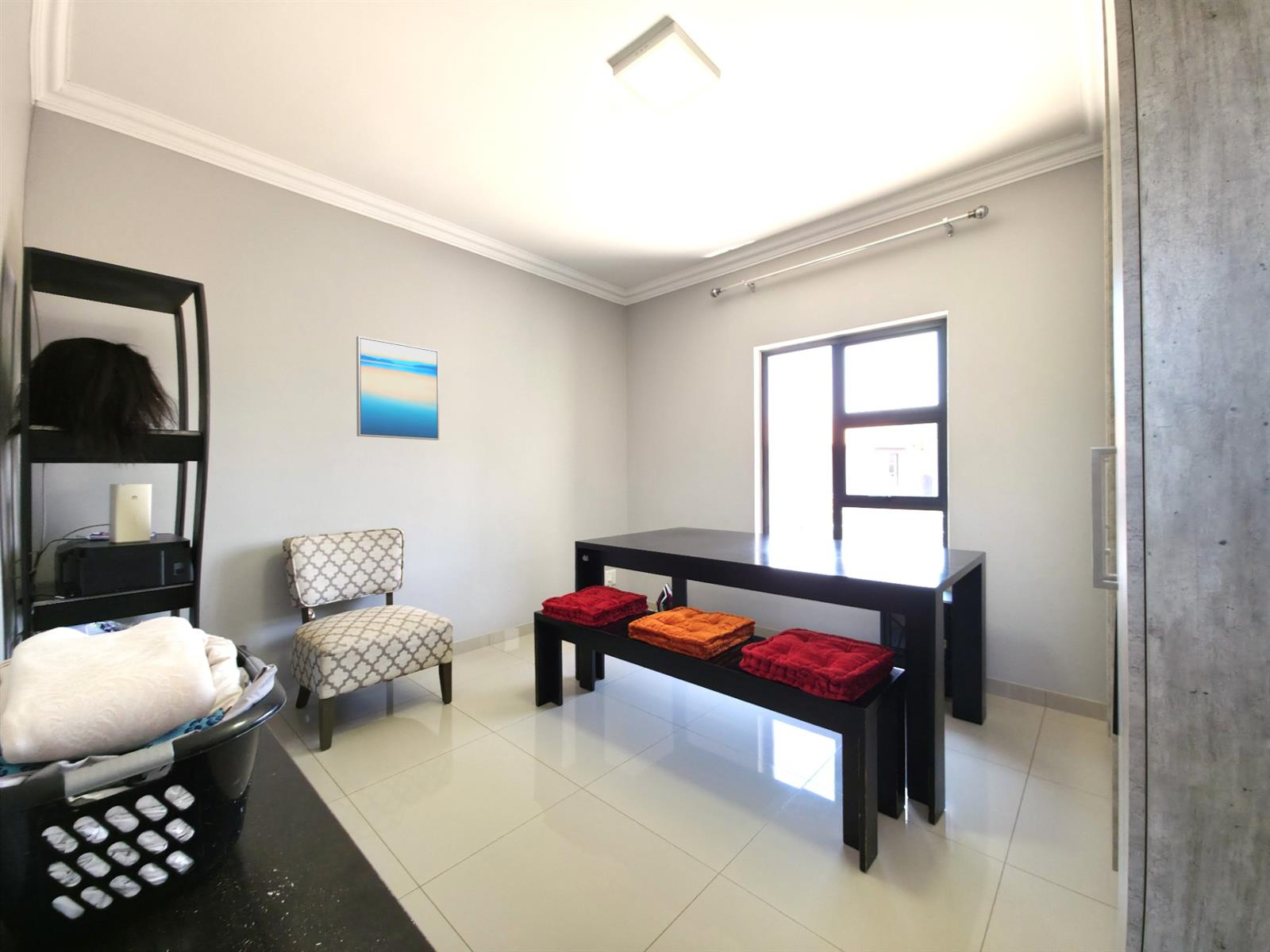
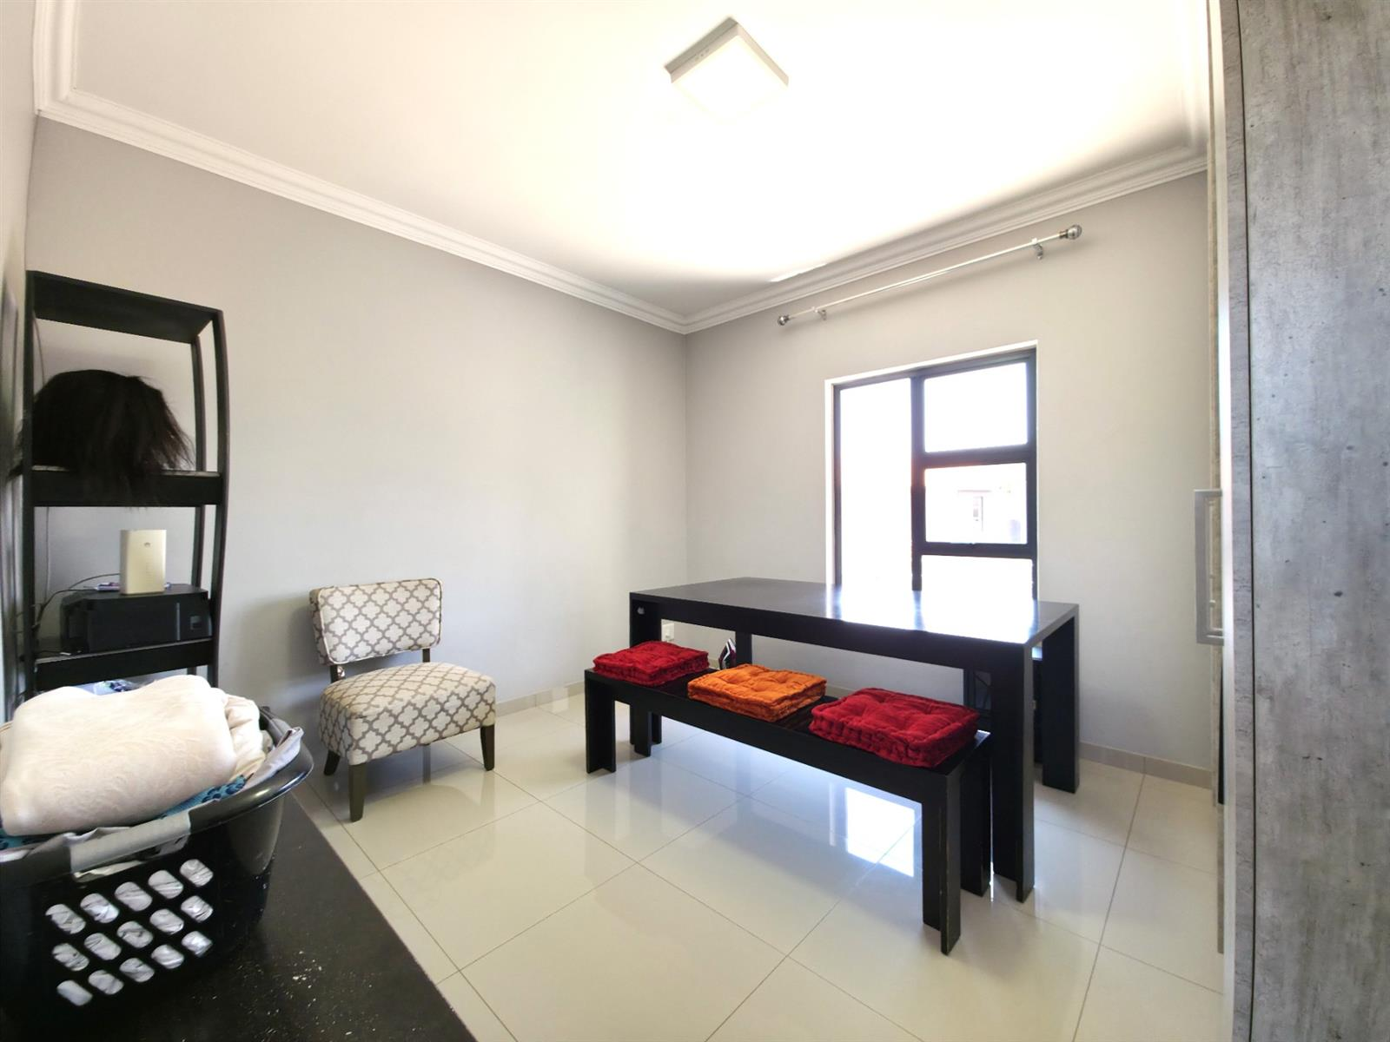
- wall art (399, 390)
